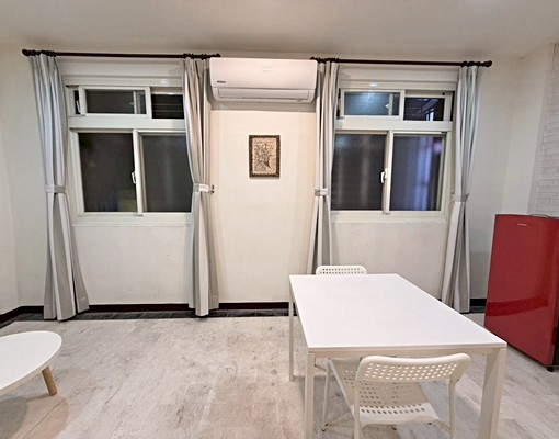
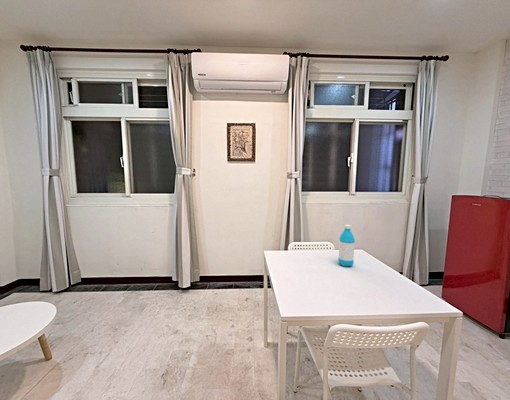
+ water bottle (346, 245)
